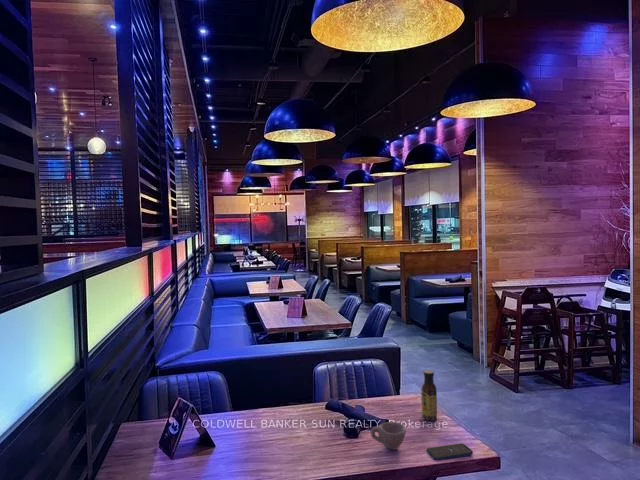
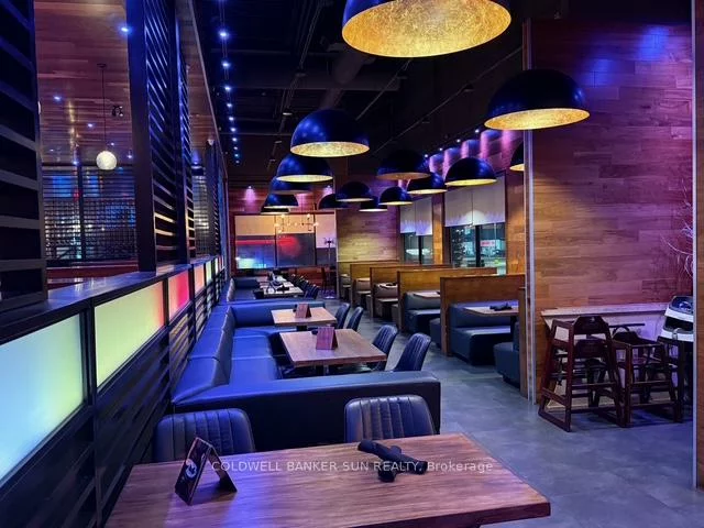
- sauce bottle (429, 394)
- smartphone (449, 451)
- cup (388, 437)
